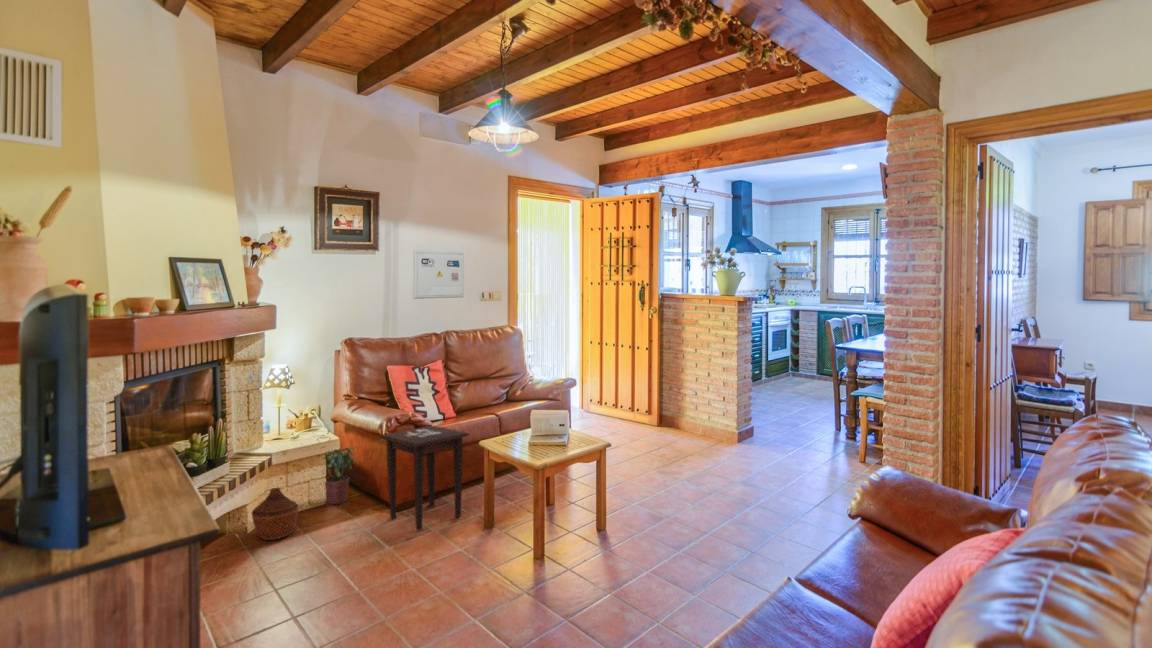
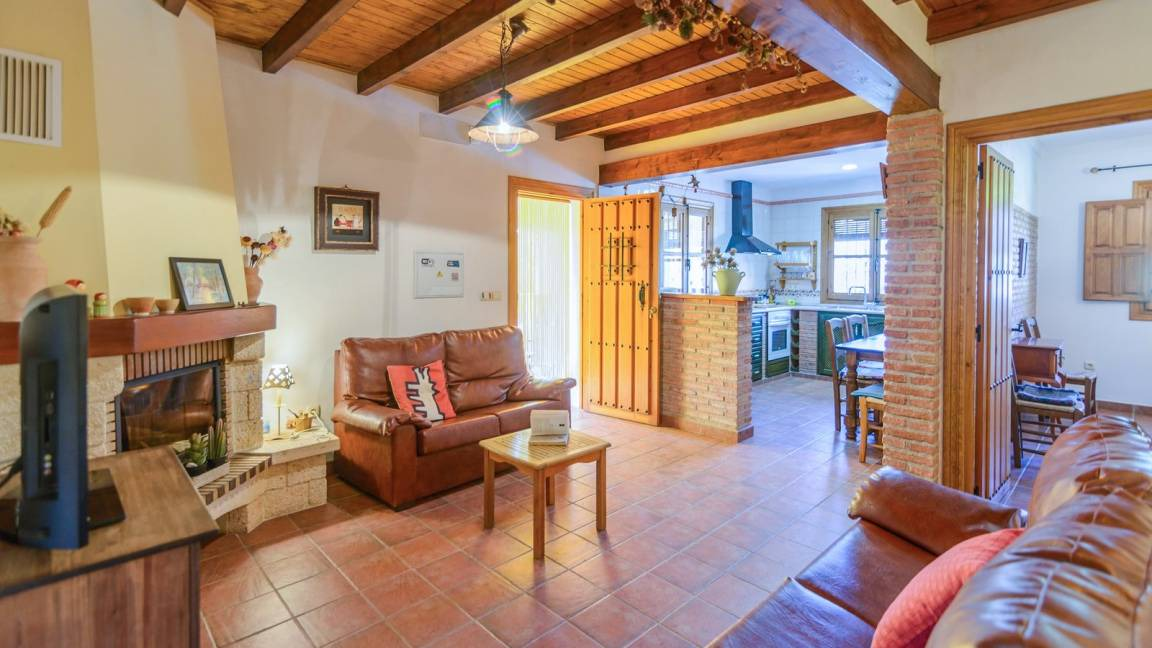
- side table (423, 474)
- woven basket (275, 511)
- potted plant (334, 473)
